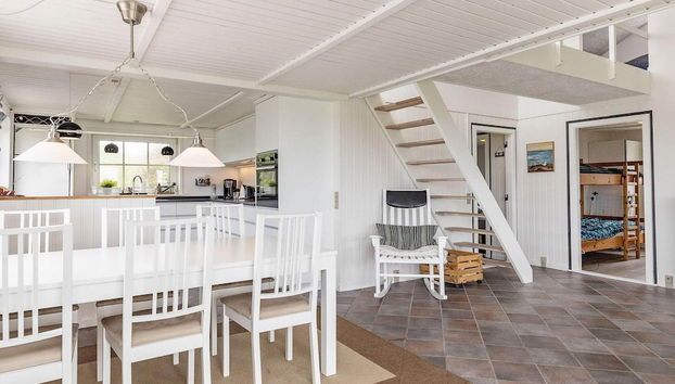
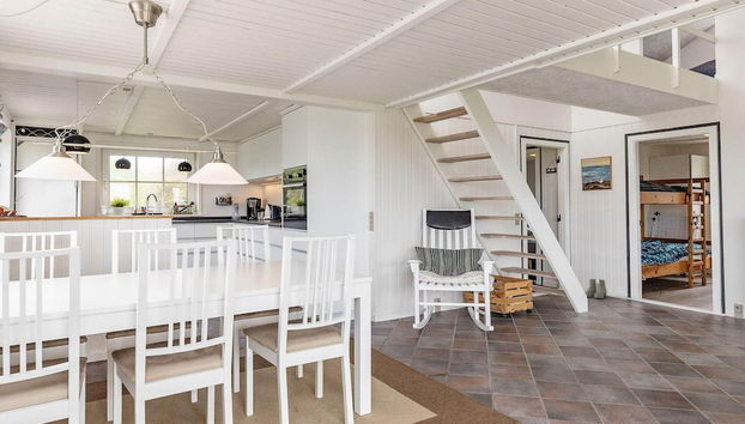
+ boots (595, 287)
